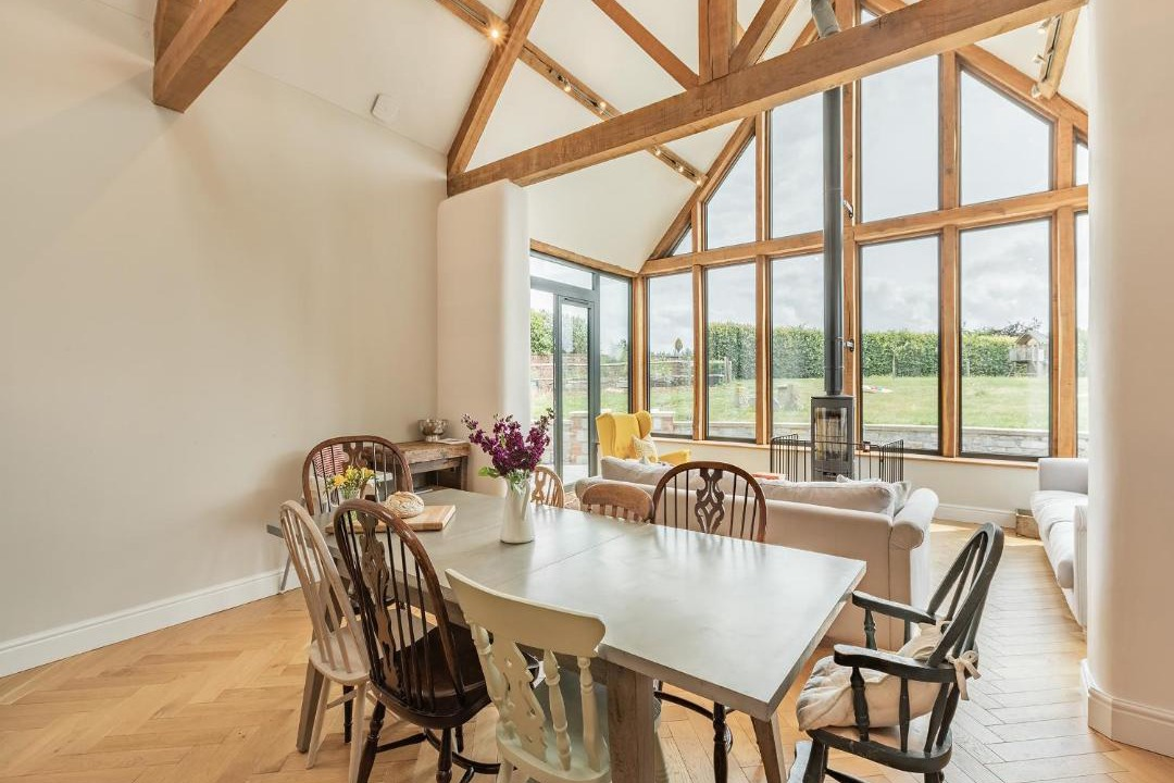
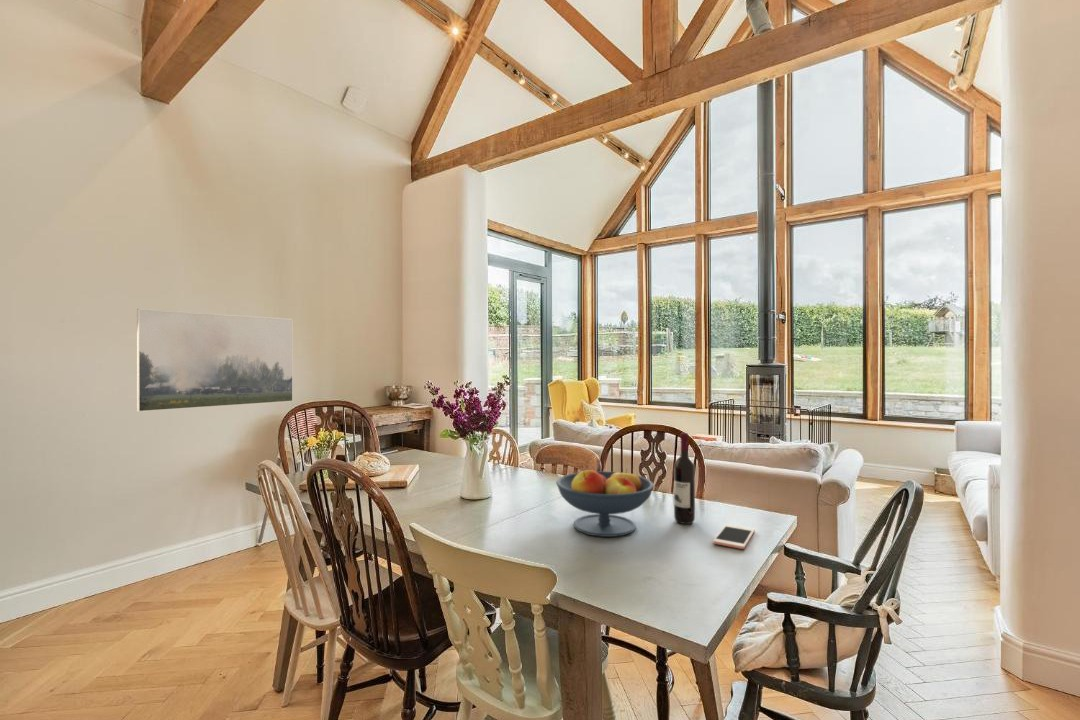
+ cell phone (734, 535)
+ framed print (223, 360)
+ fruit bowl (604, 496)
+ wine bottle (684, 477)
